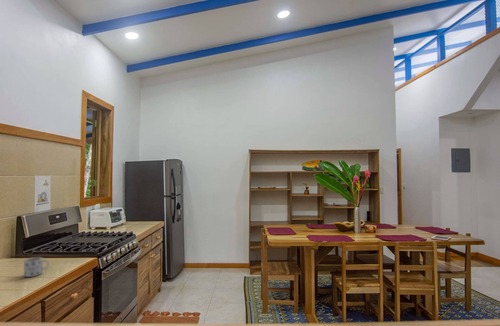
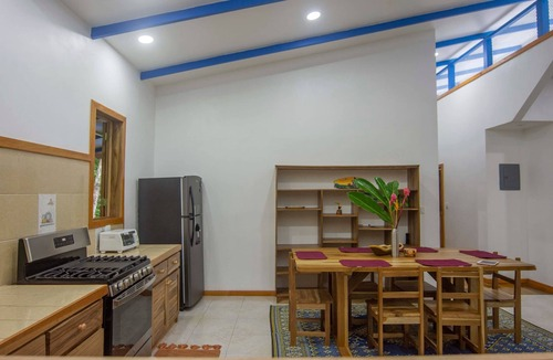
- mug (36, 266)
